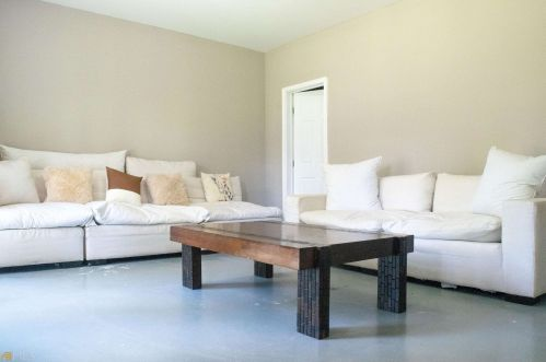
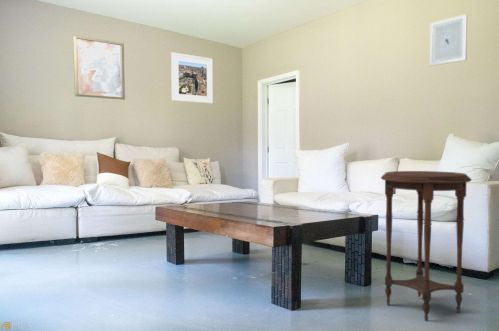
+ wall art (447, 41)
+ wall art (100, 68)
+ side table (424, 241)
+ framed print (192, 78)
